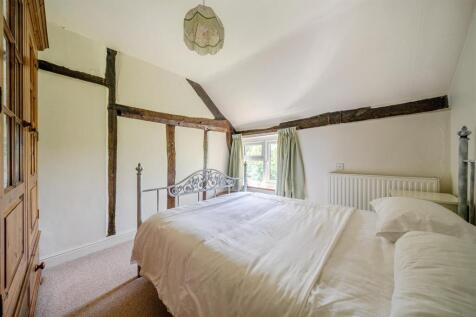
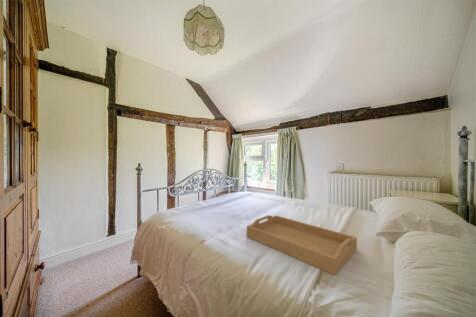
+ serving tray (297, 235)
